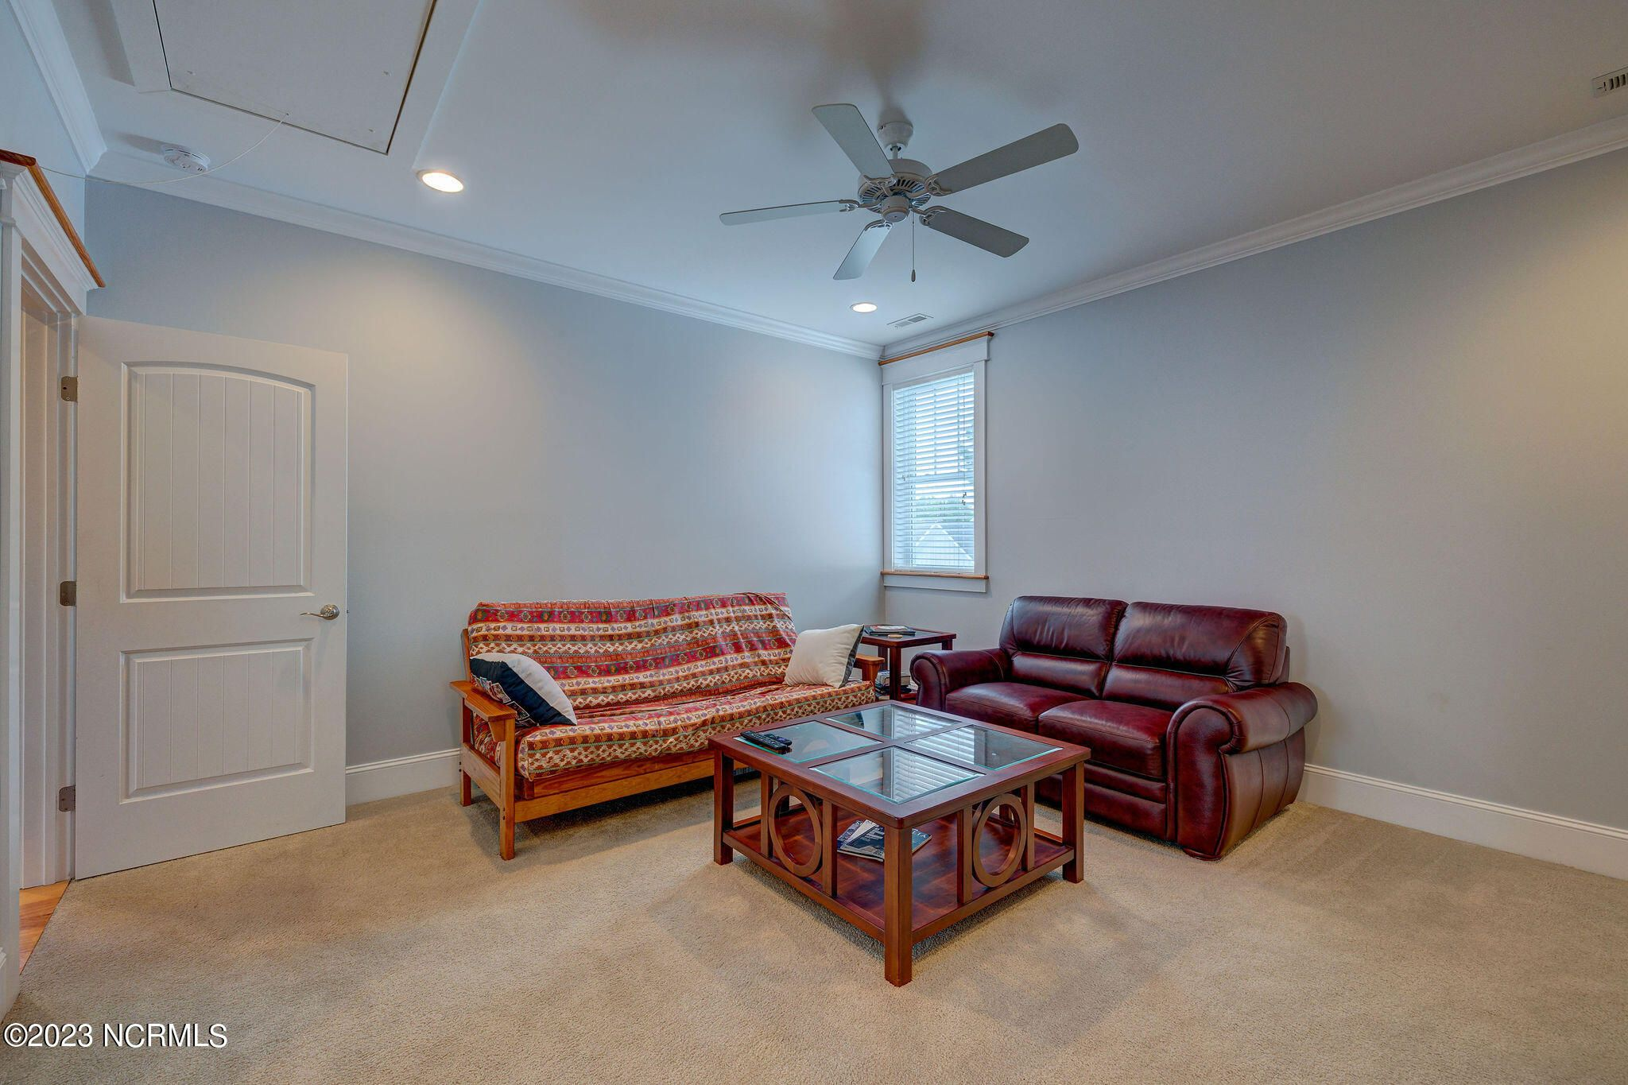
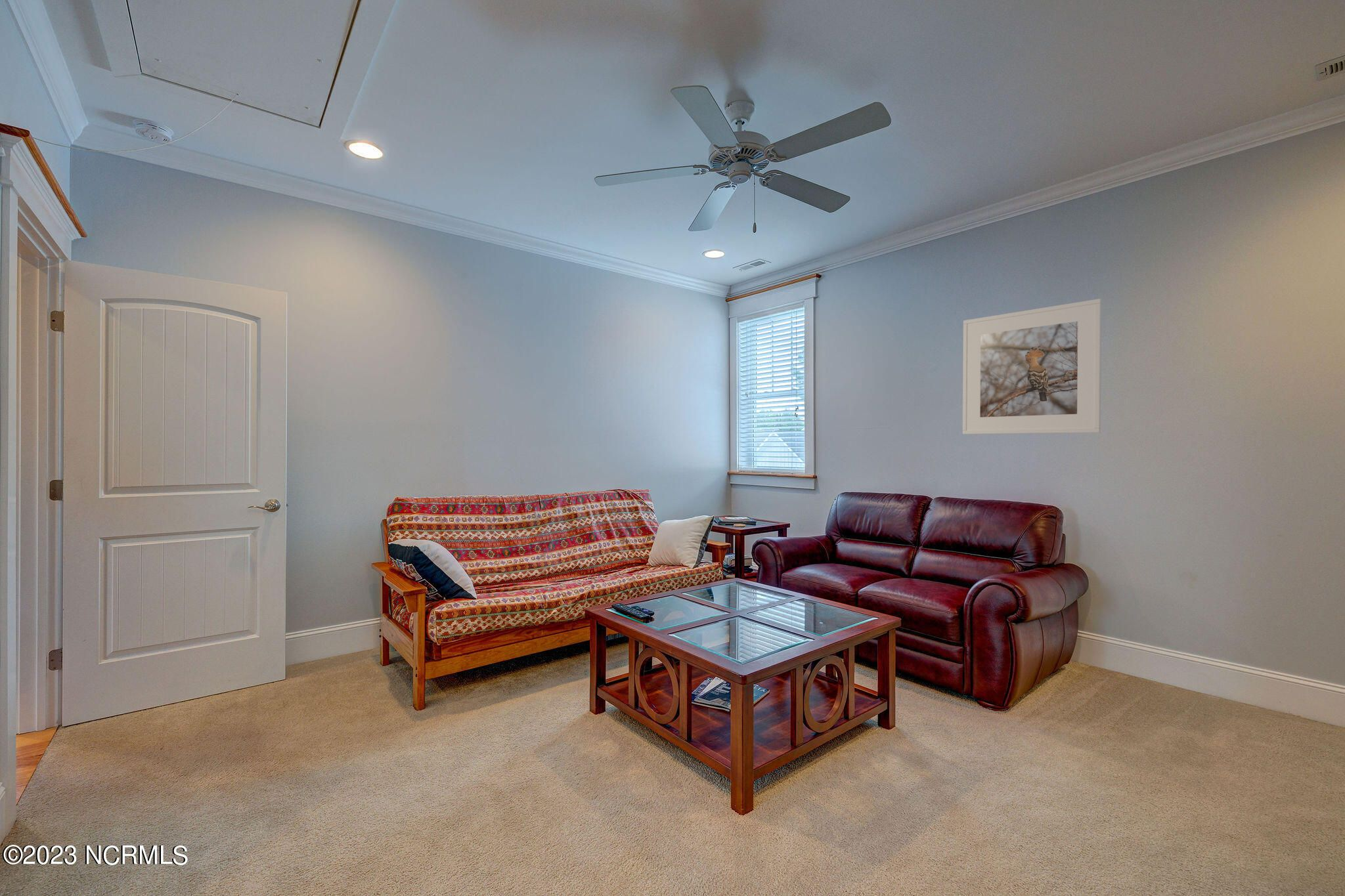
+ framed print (1026, 372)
